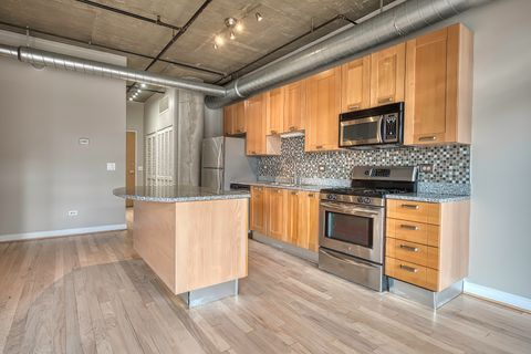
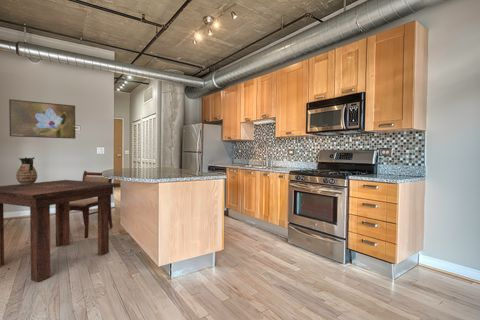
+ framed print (44, 120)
+ ceramic jug (27, 170)
+ dining table (56, 222)
+ dining chair (86, 201)
